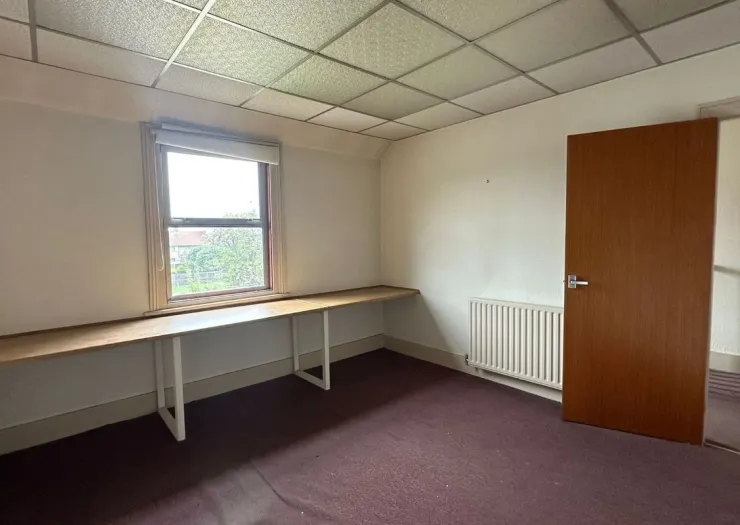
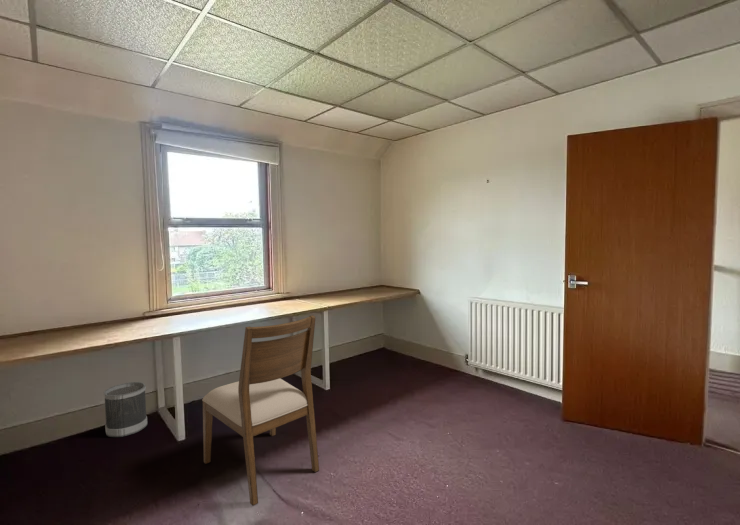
+ wastebasket (126, 408)
+ chair (261, 391)
